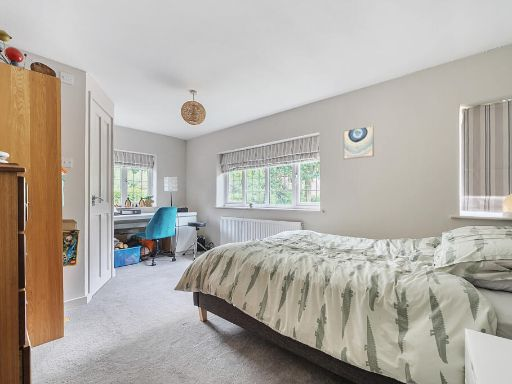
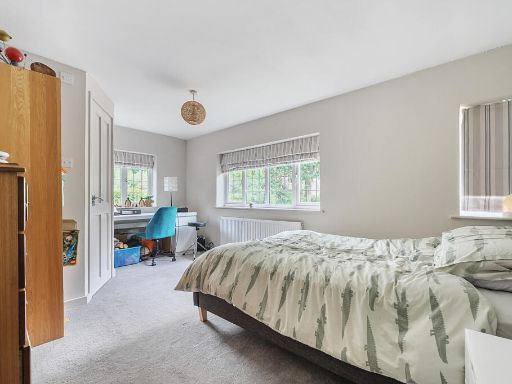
- wall art (358, 143)
